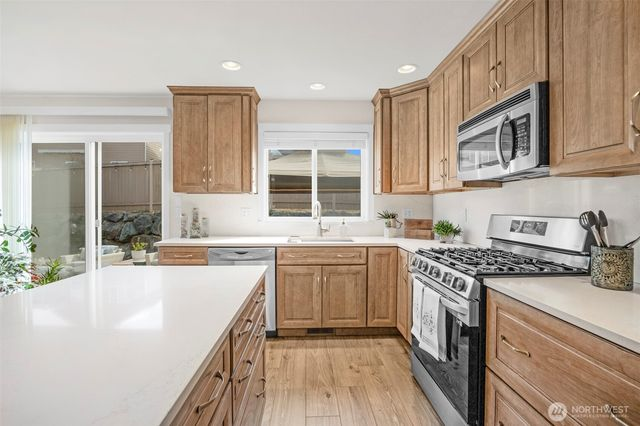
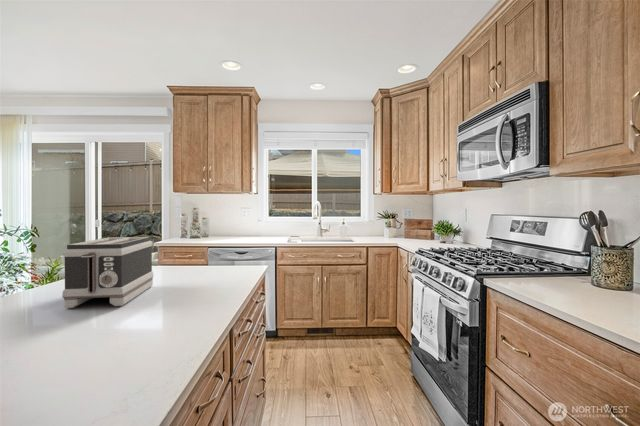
+ toaster (111, 269)
